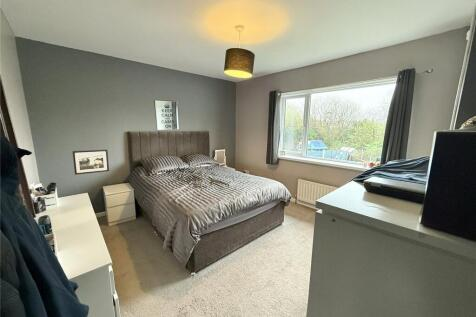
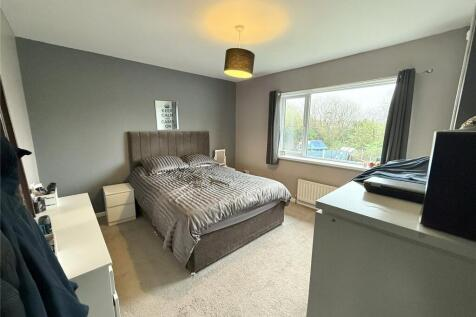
- picture frame (91, 161)
